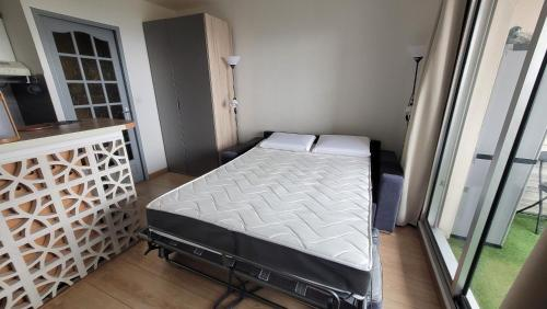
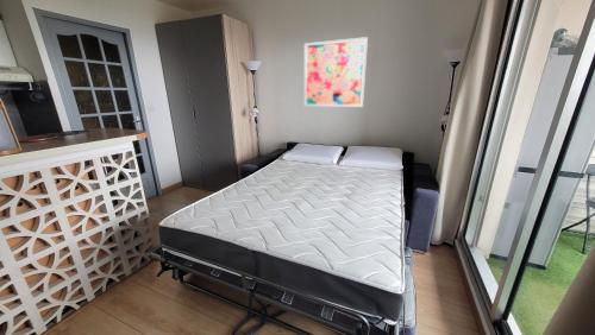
+ wall art (332, 75)
